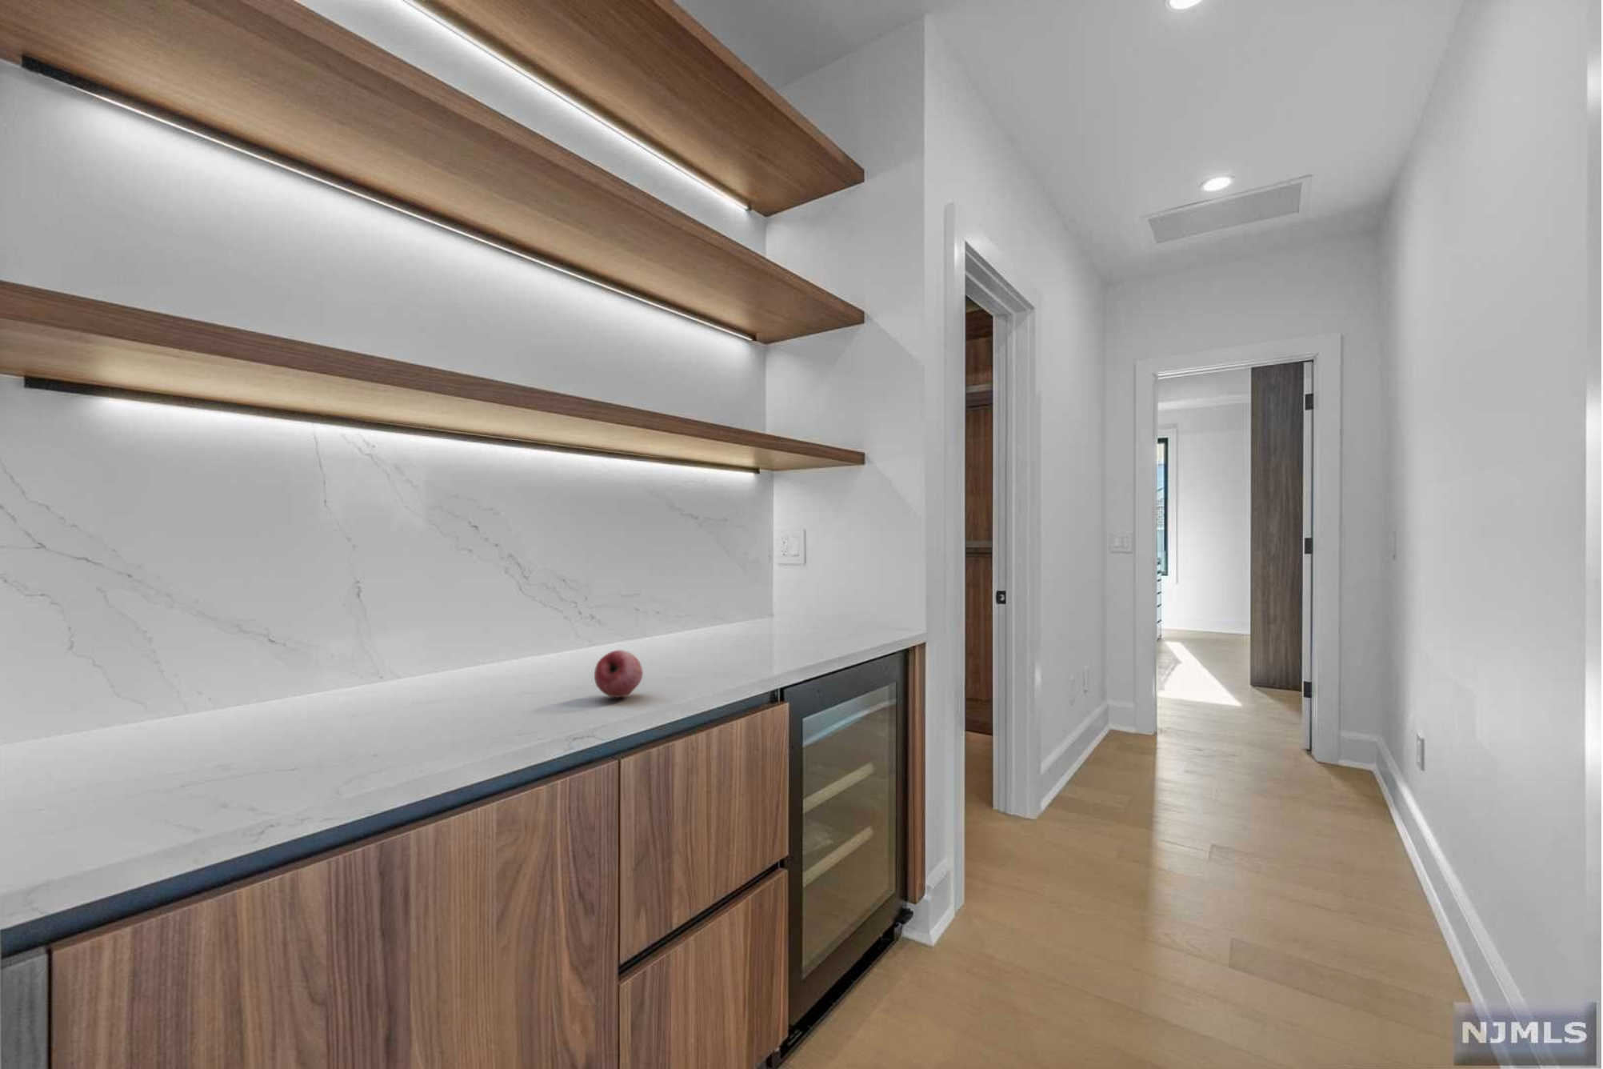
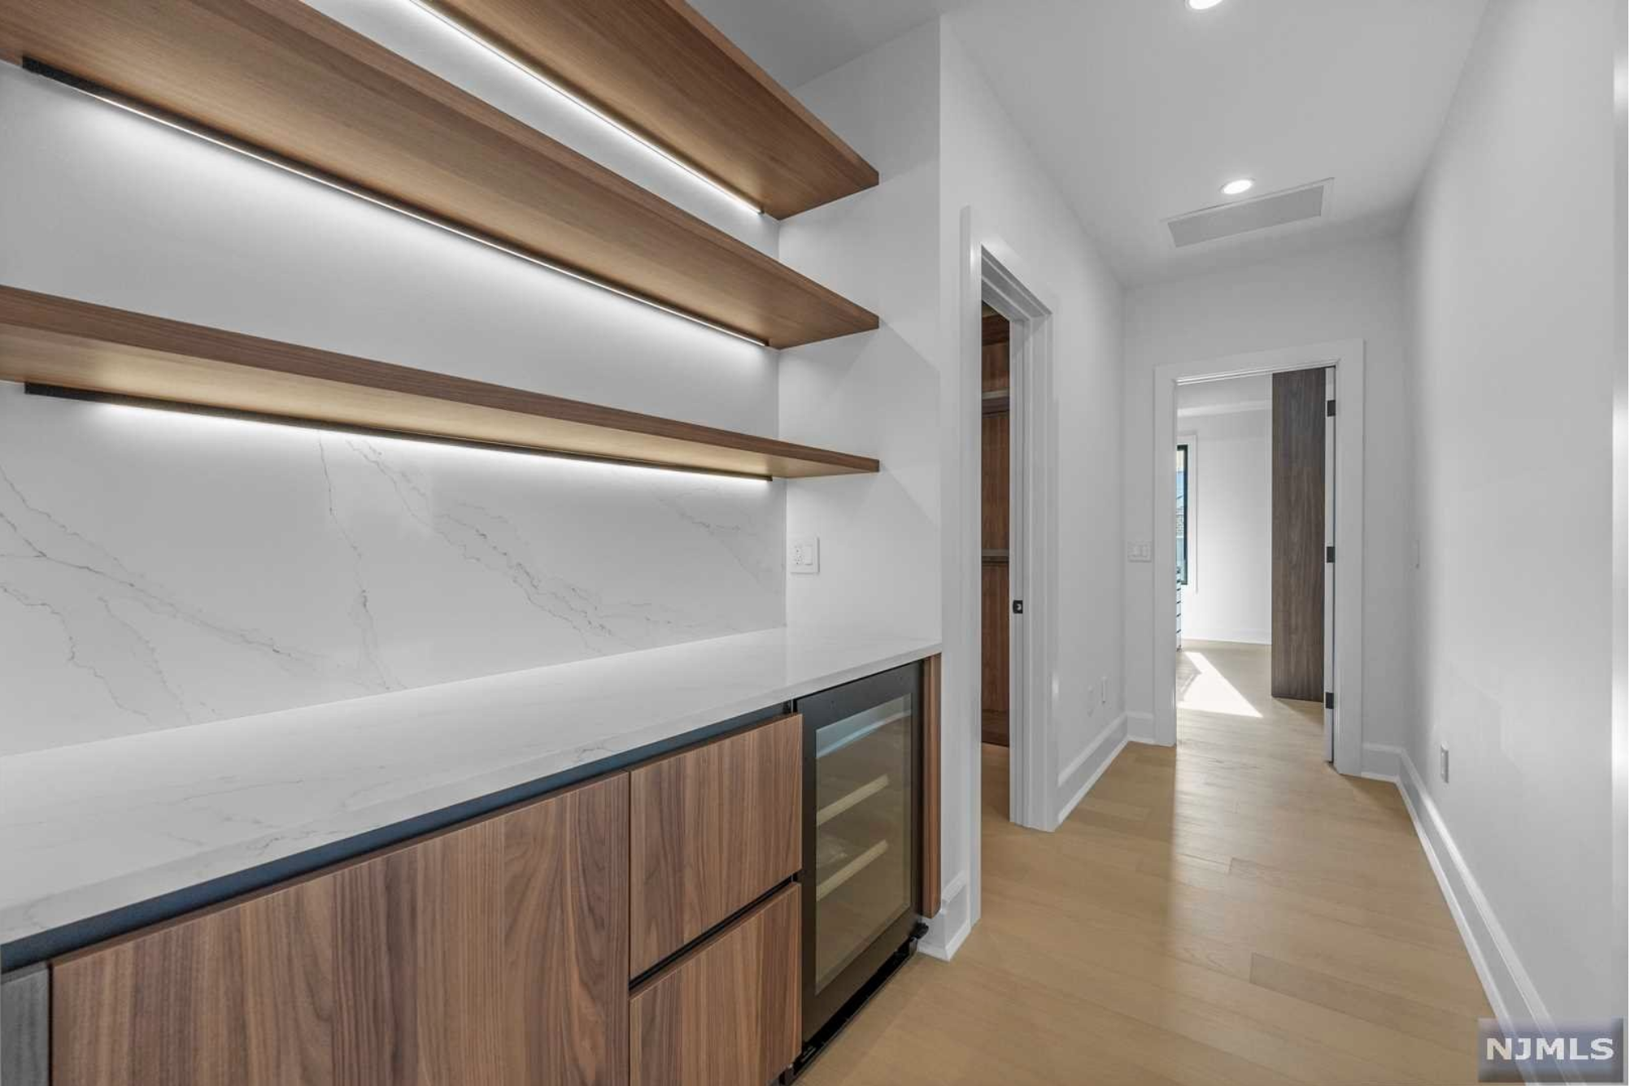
- fruit (619, 673)
